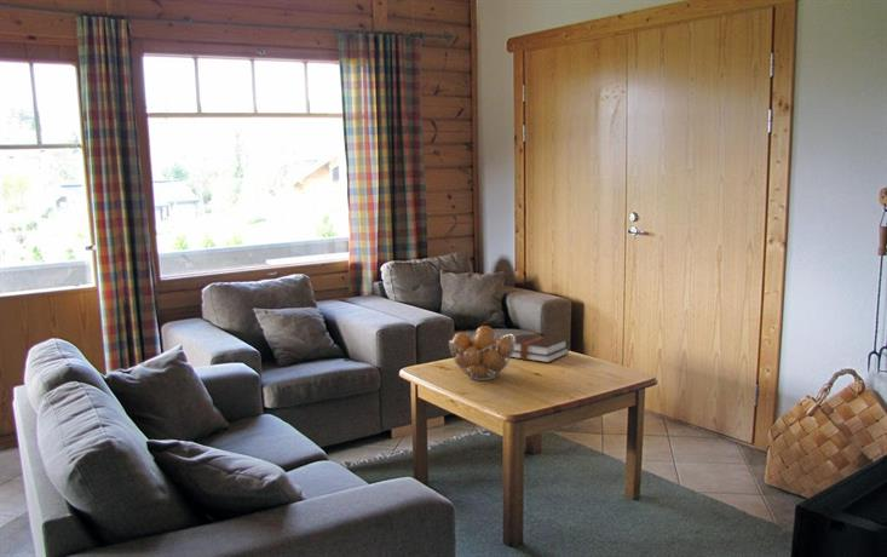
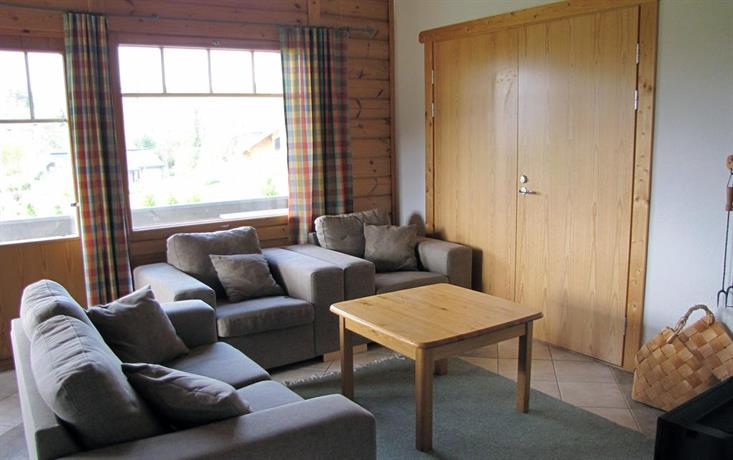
- fruit basket (482, 352)
- hardback book (534, 348)
